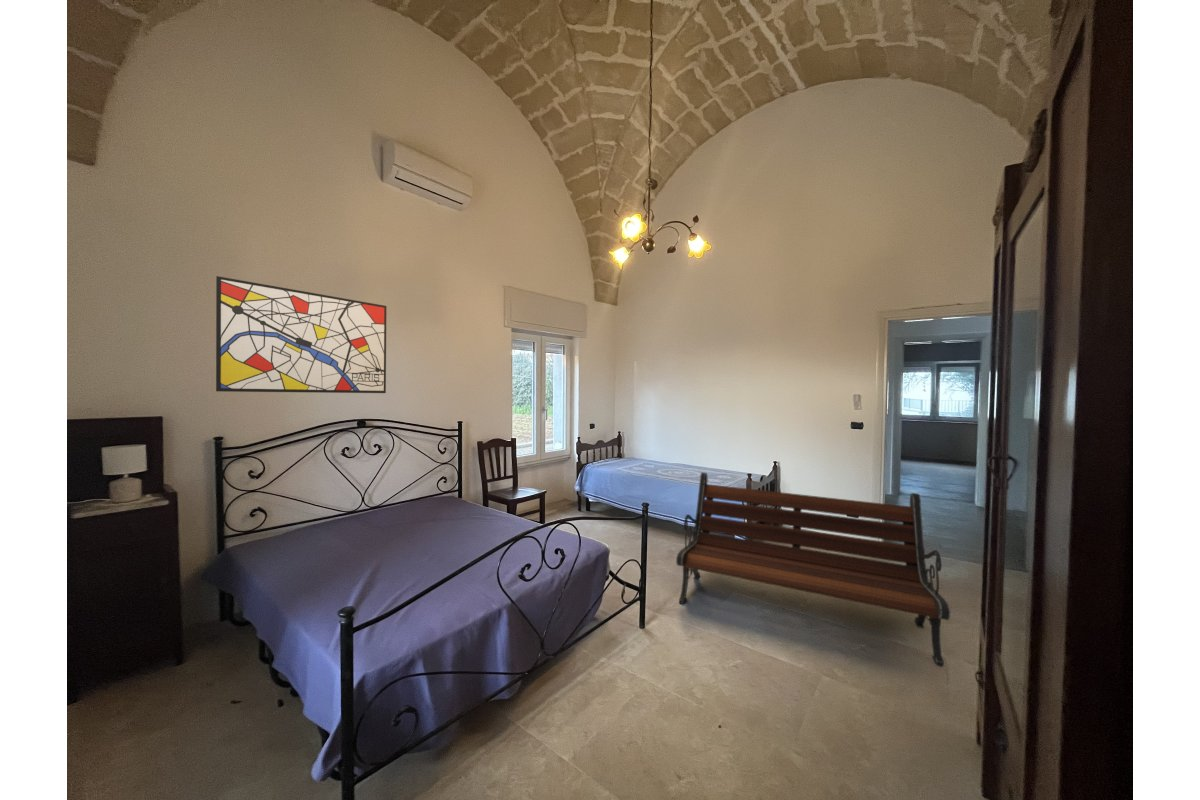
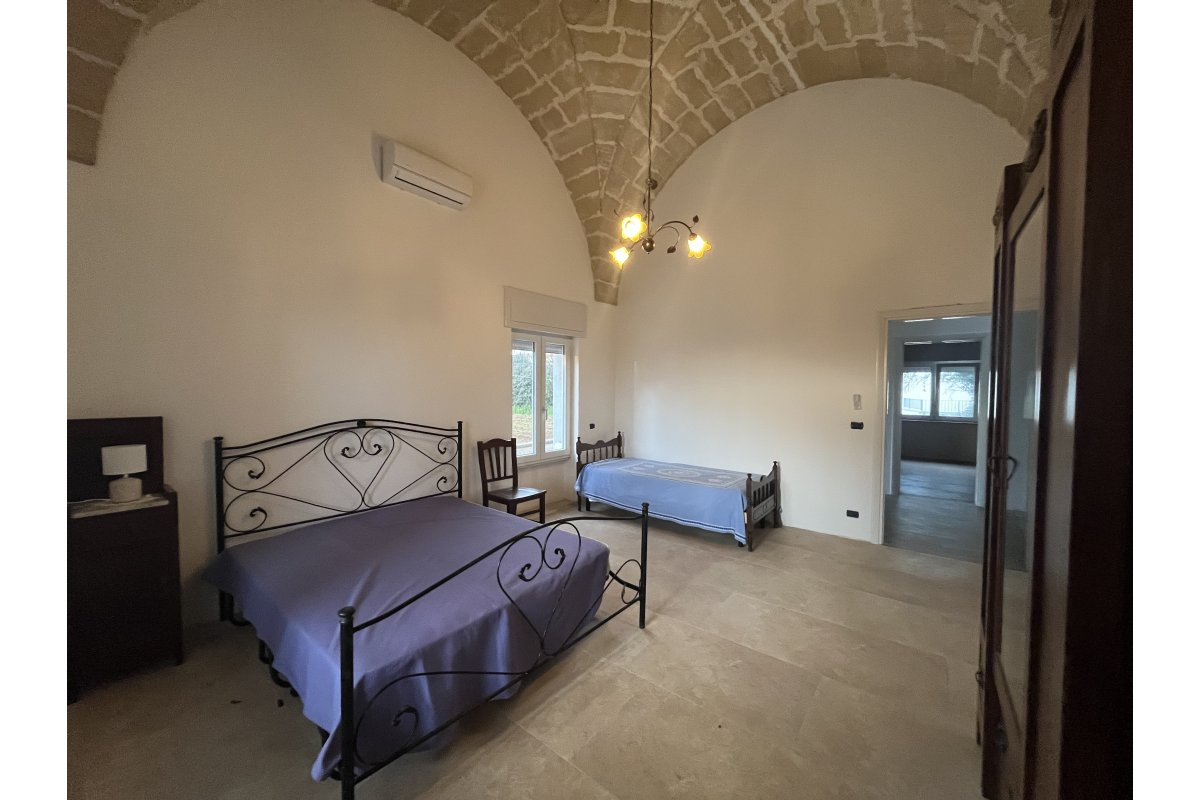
- bench (796, 549)
- wall art (312, 342)
